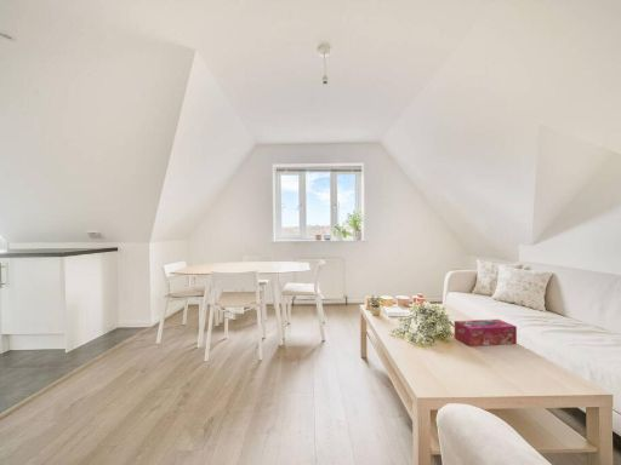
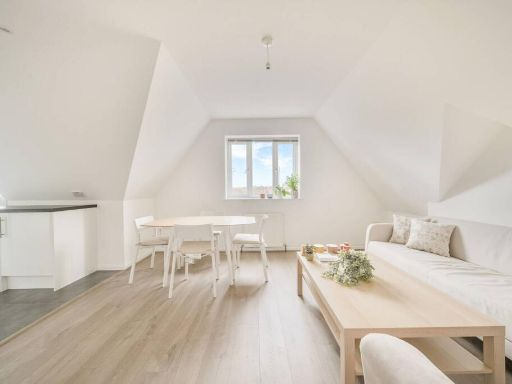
- tissue box (484, 332)
